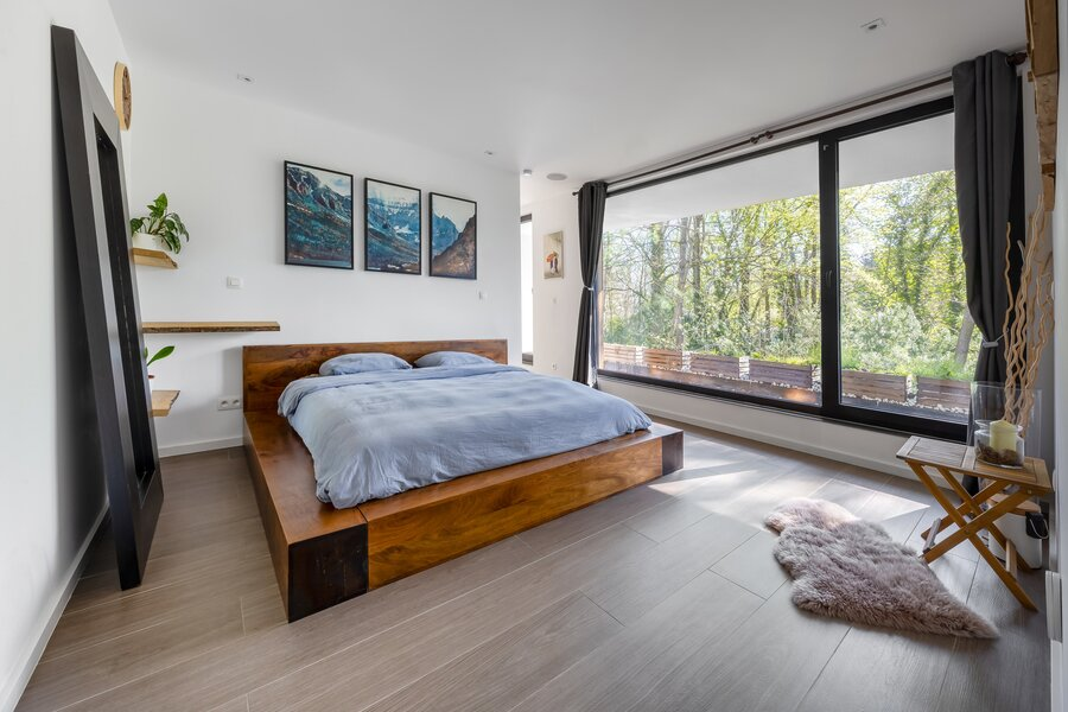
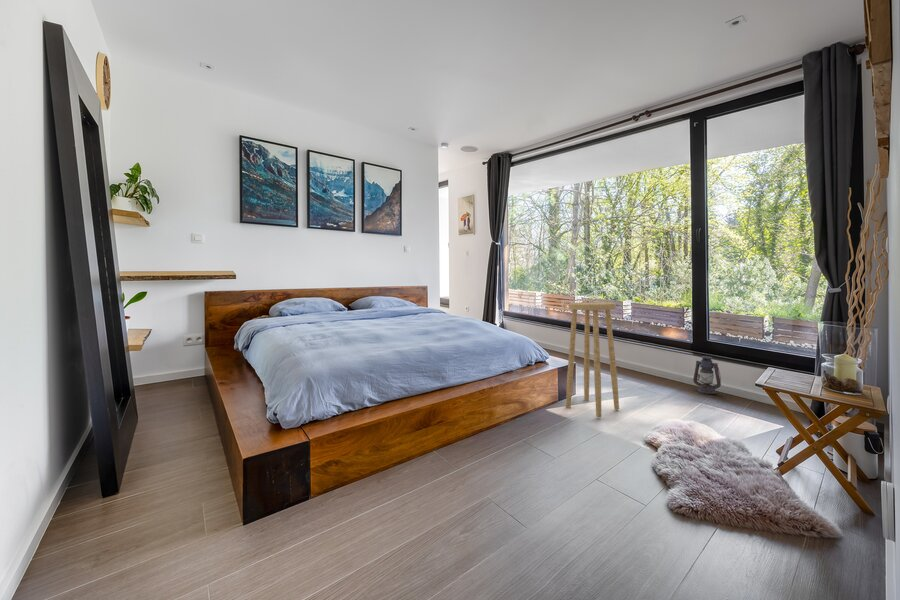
+ lantern (707, 373)
+ stool (594, 356)
